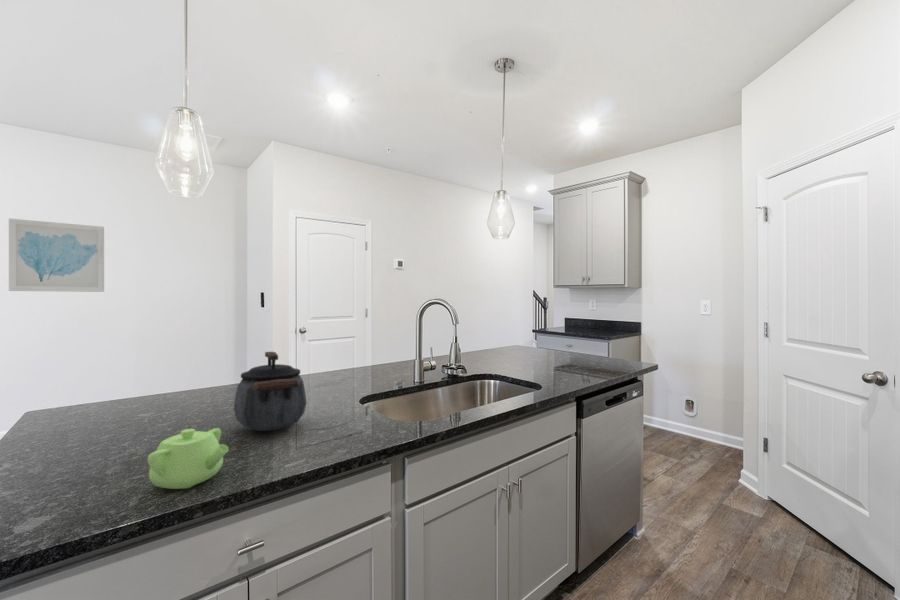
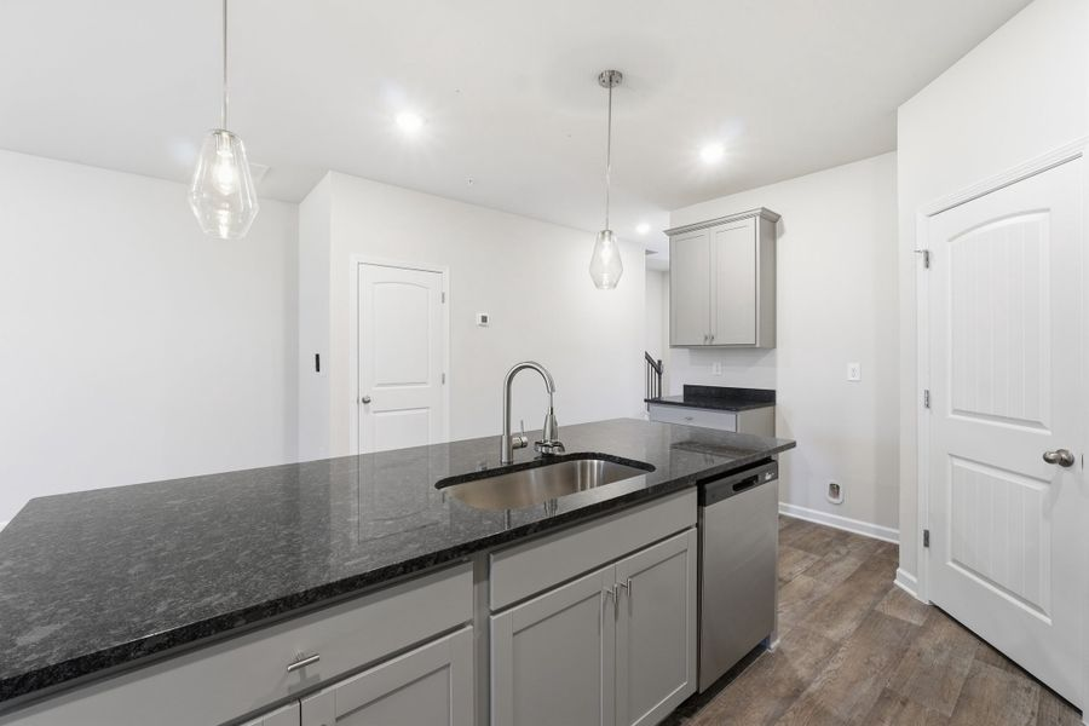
- wall art (59, 257)
- kettle (271, 390)
- teapot (195, 455)
